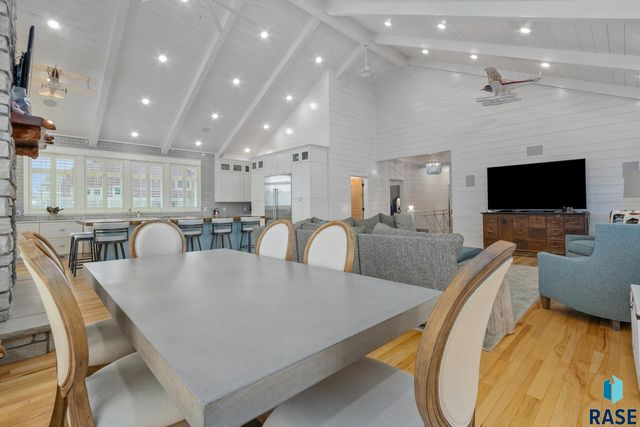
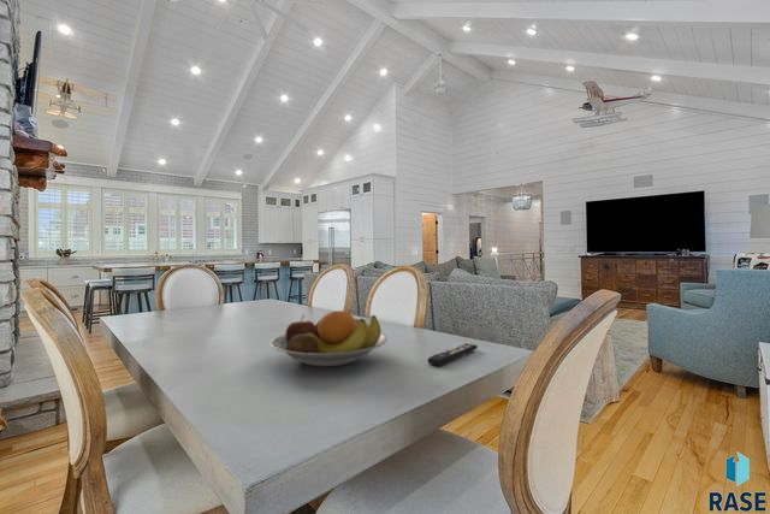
+ fruit bowl (330, 333)
+ remote control (454, 353)
